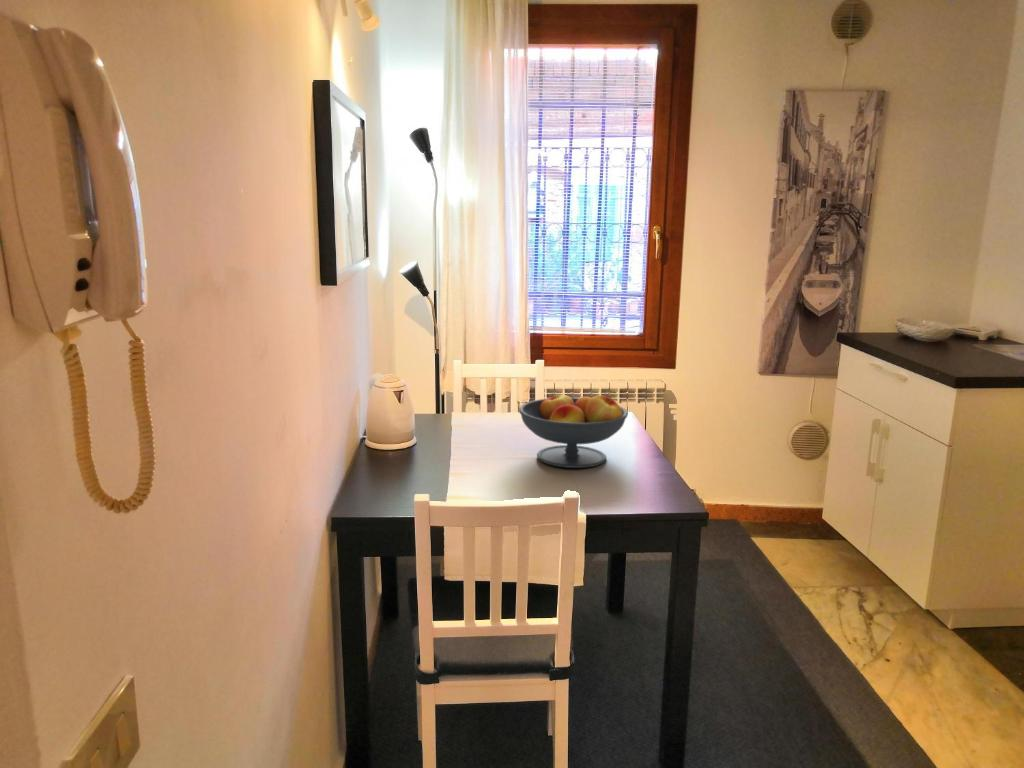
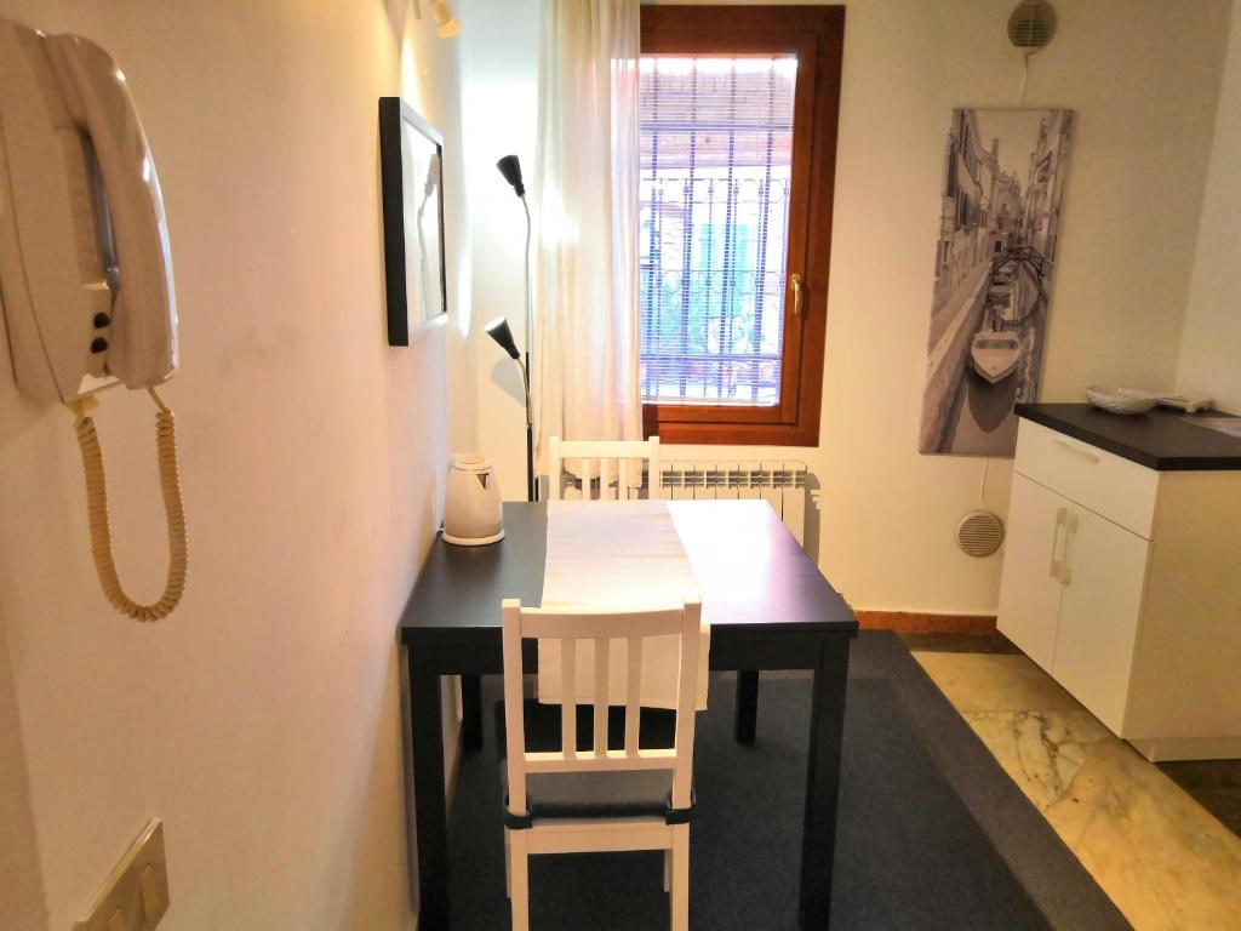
- fruit bowl (572, 425)
